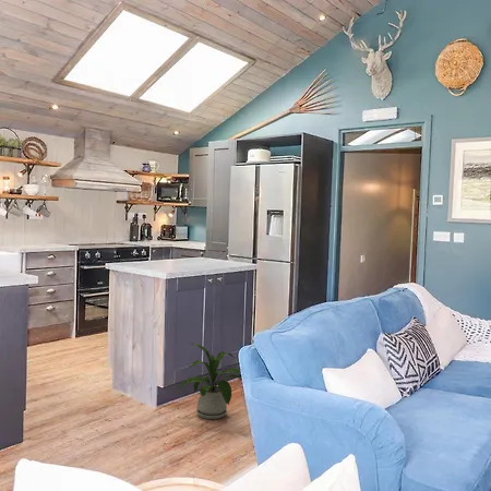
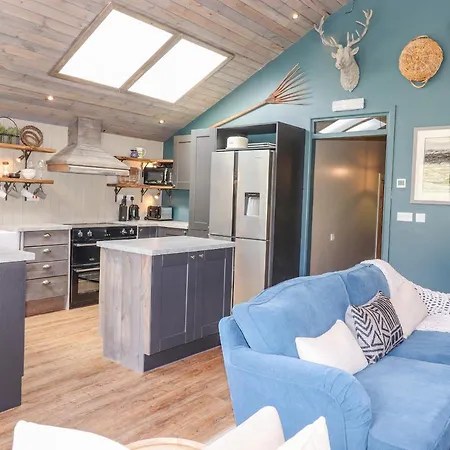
- house plant (215, 382)
